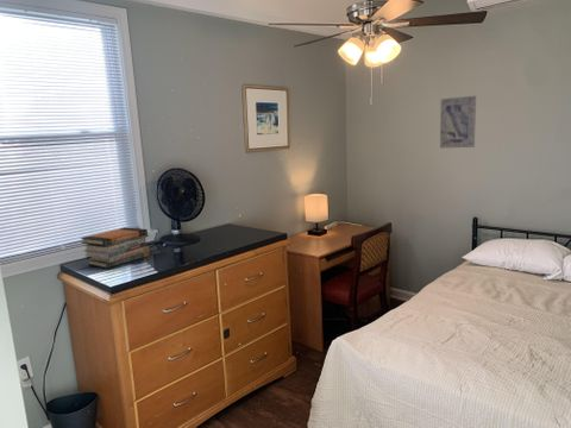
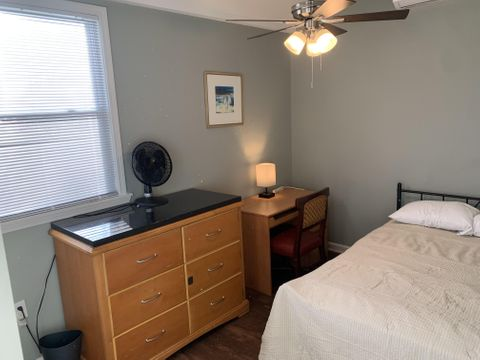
- book stack (117, 246)
- wall art (457, 122)
